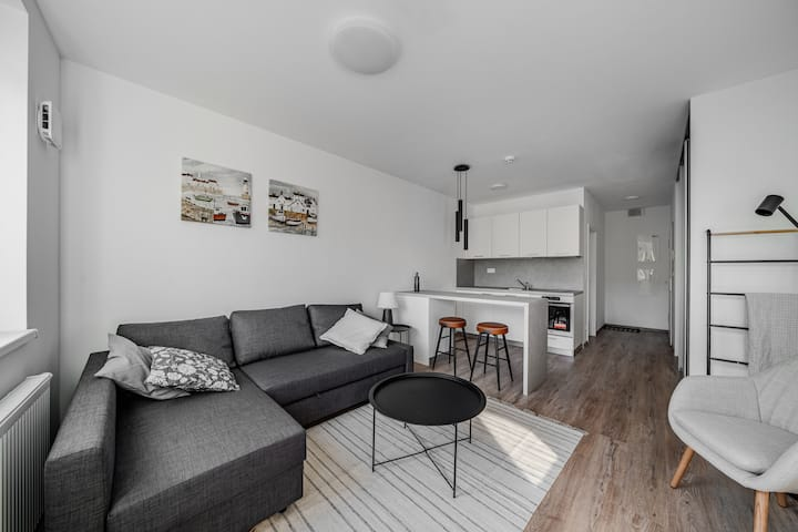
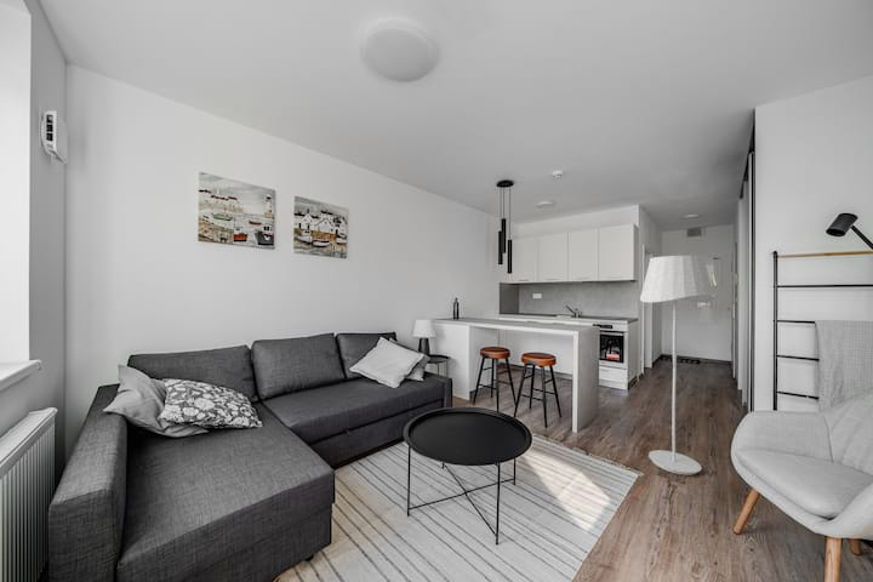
+ floor lamp (674, 360)
